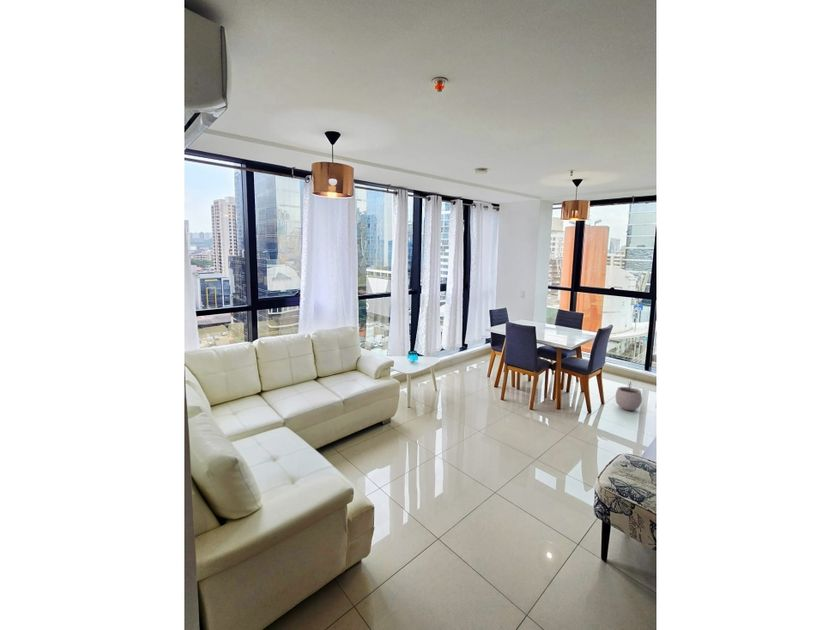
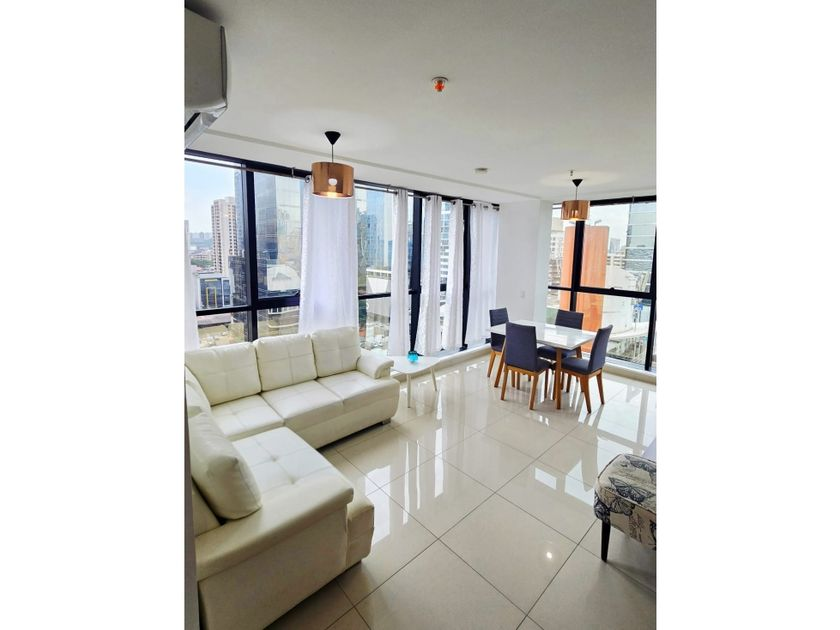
- plant pot (628, 395)
